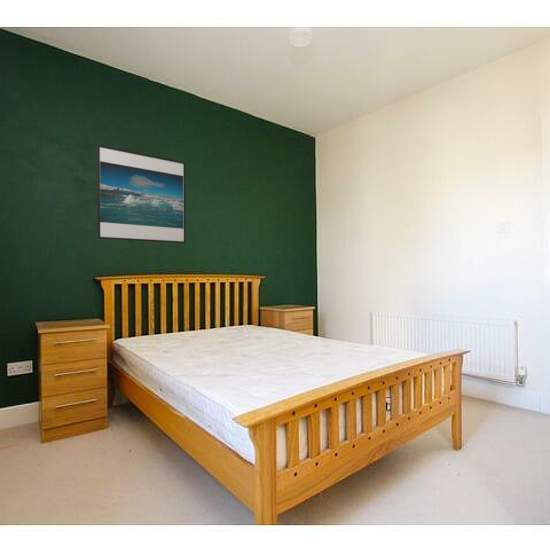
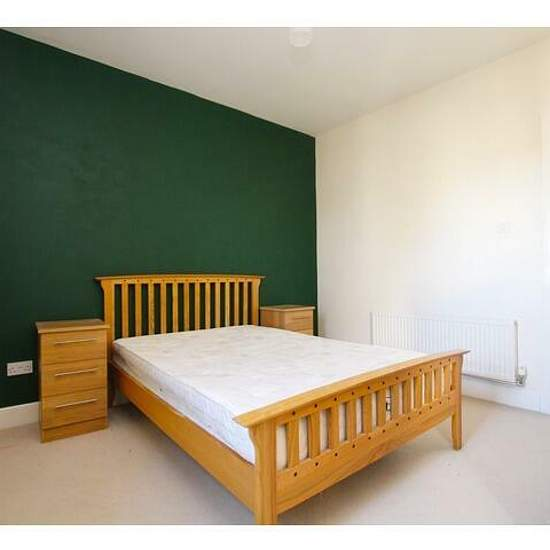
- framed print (144, 197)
